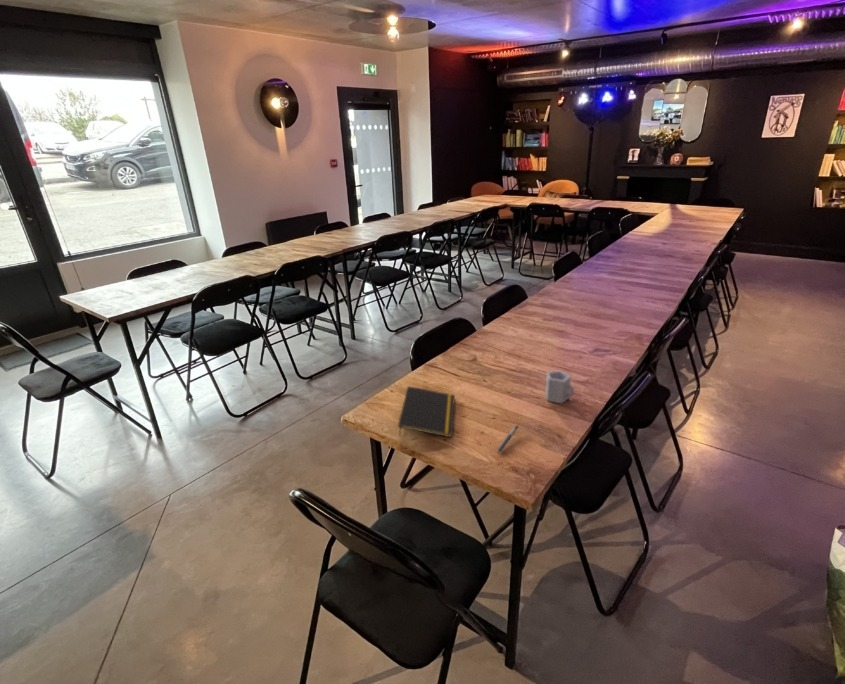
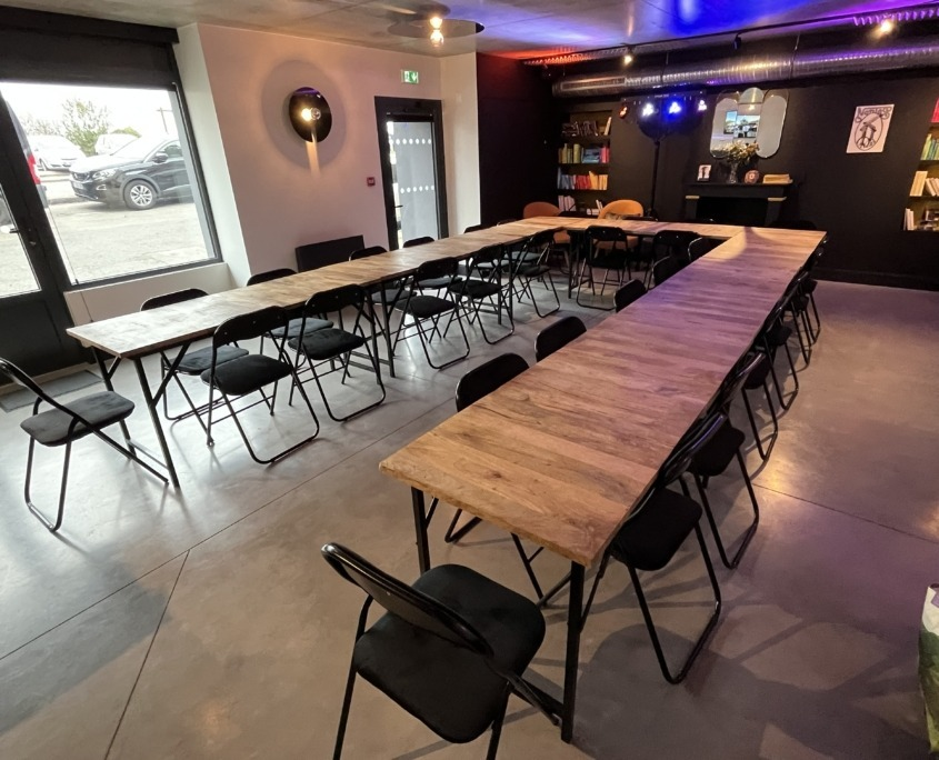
- notepad (428, 409)
- cup (559, 387)
- pen (507, 438)
